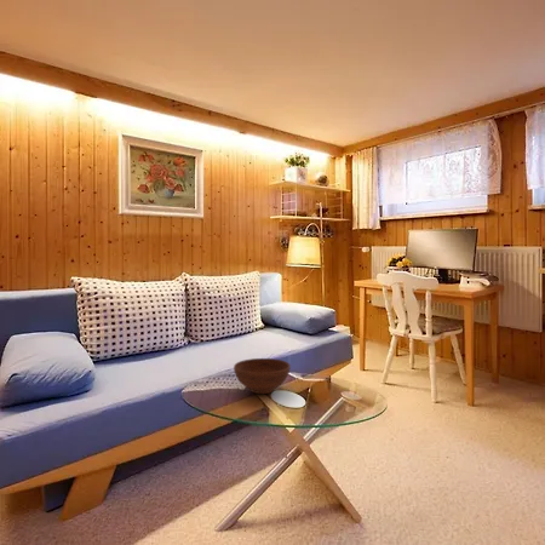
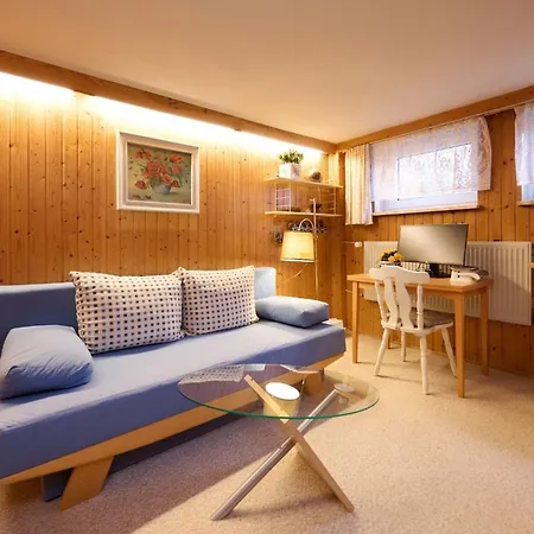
- bowl (262, 378)
